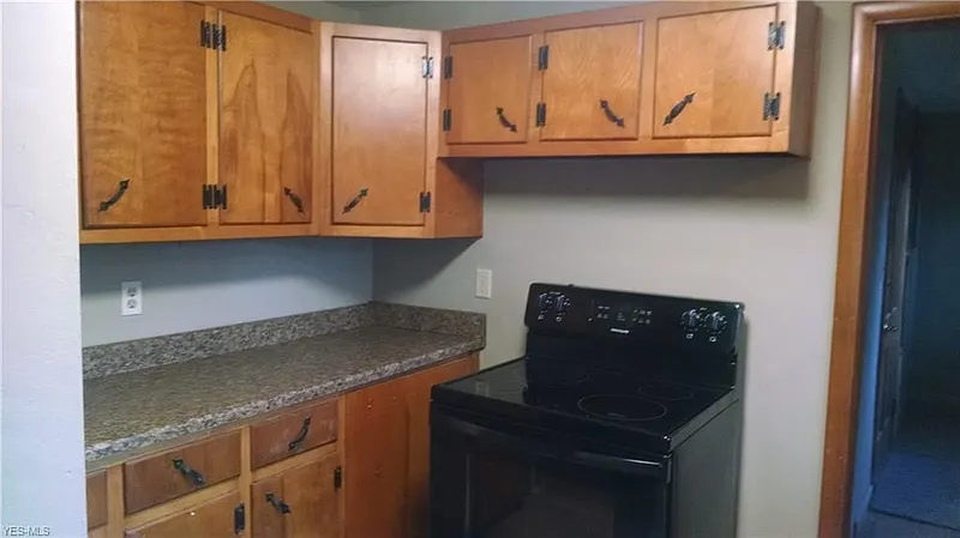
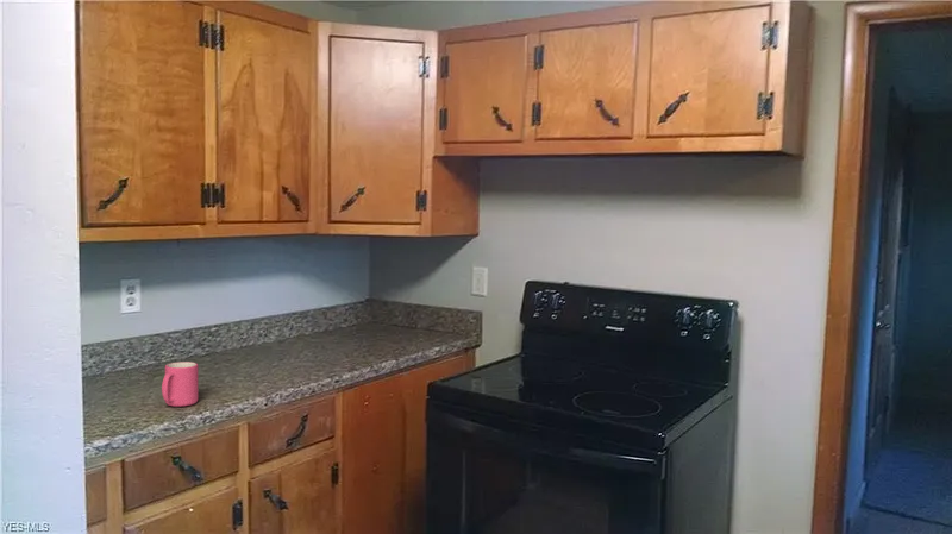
+ mug (177, 385)
